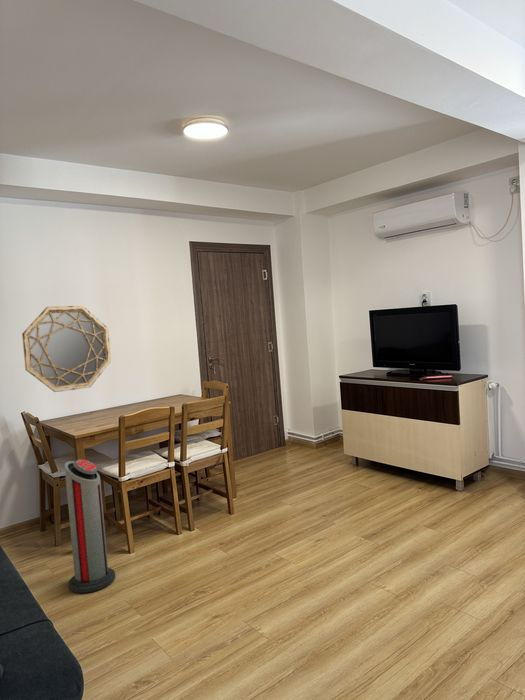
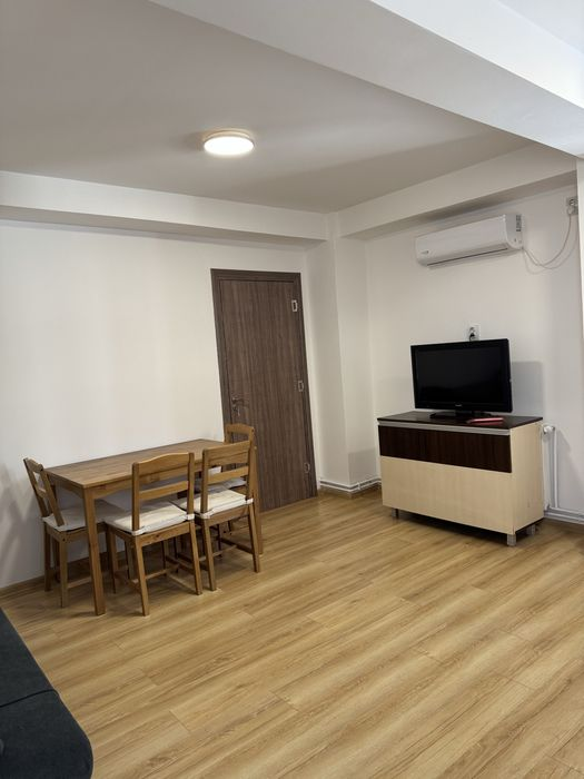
- home mirror (68, 348)
- air purifier (87, 520)
